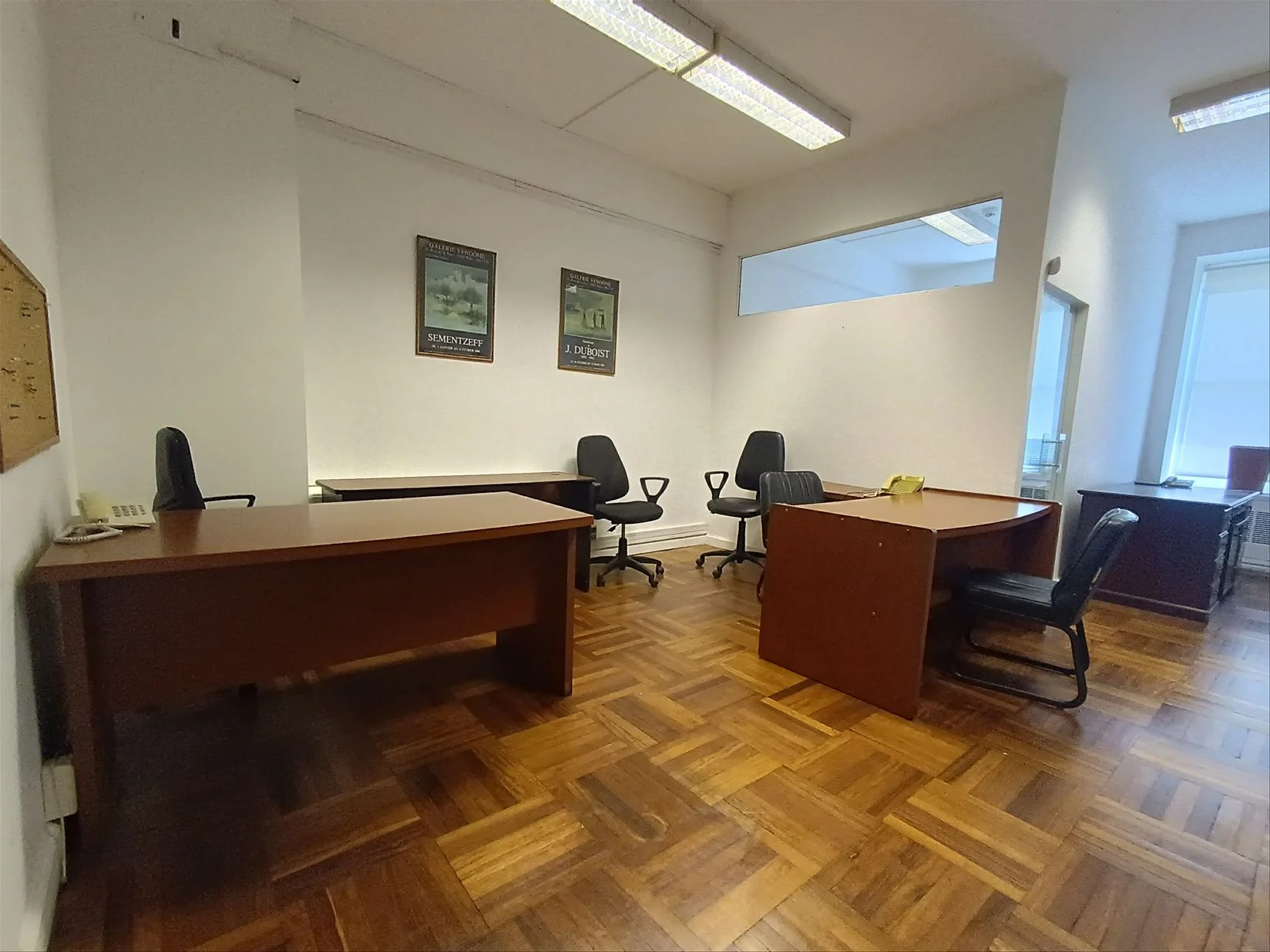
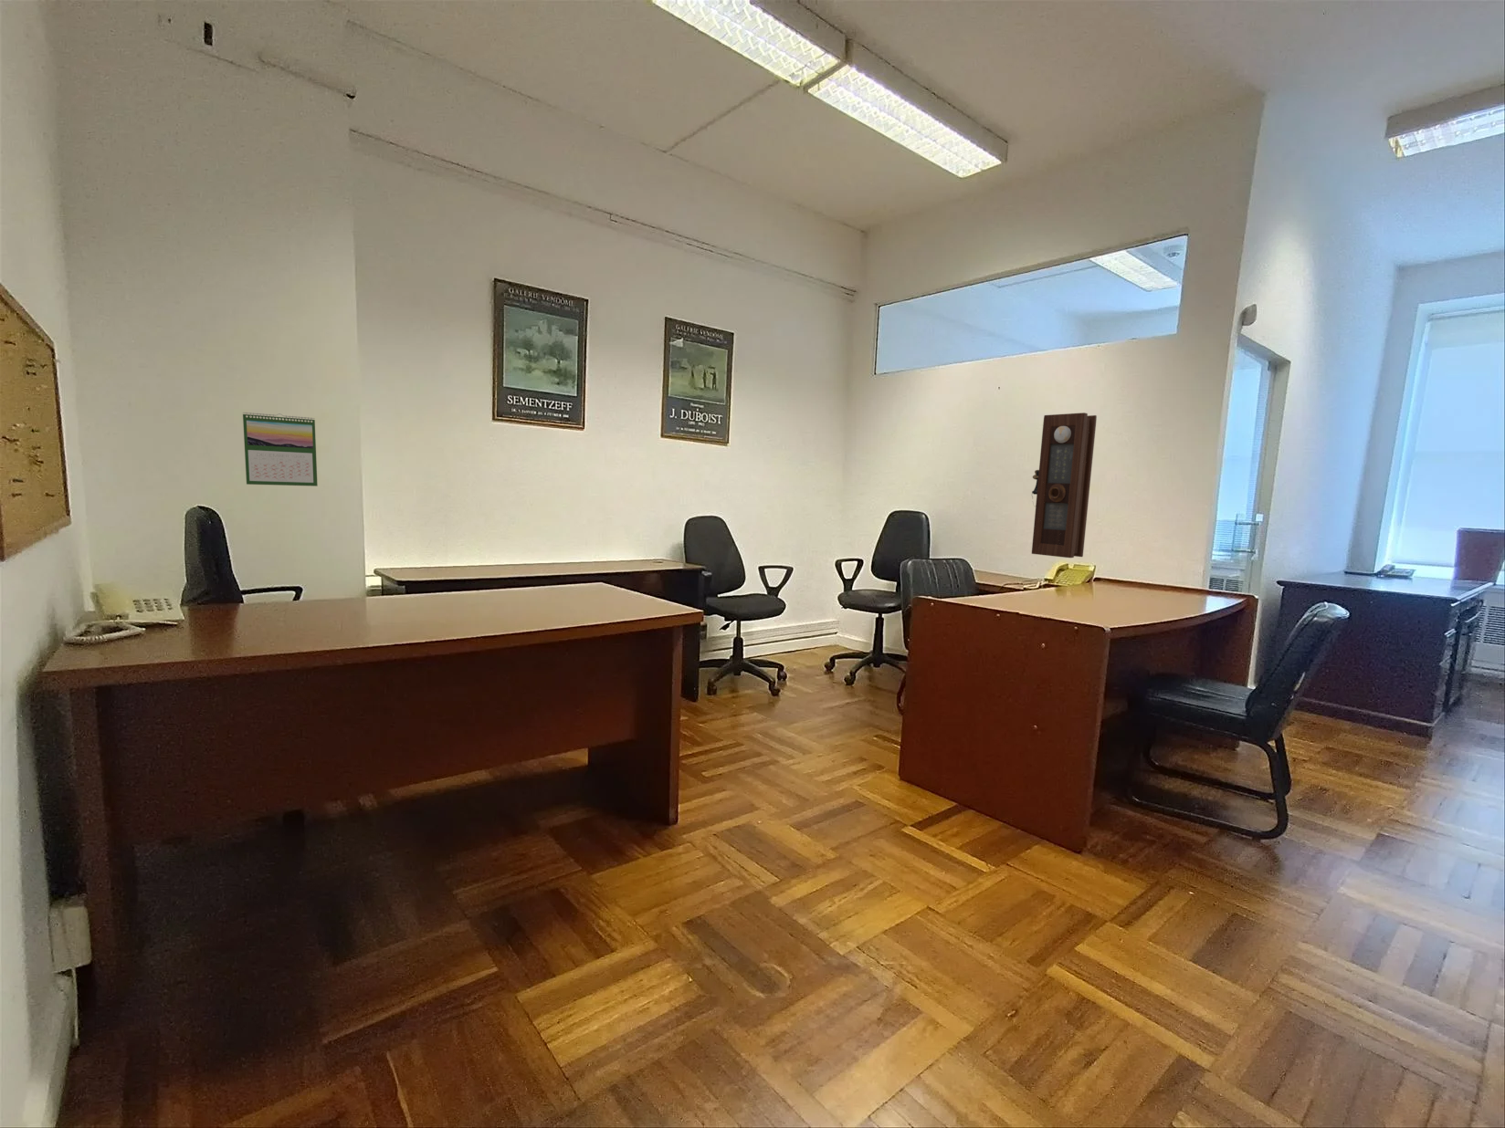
+ pendulum clock (1056, 486)
+ calendar (281, 449)
